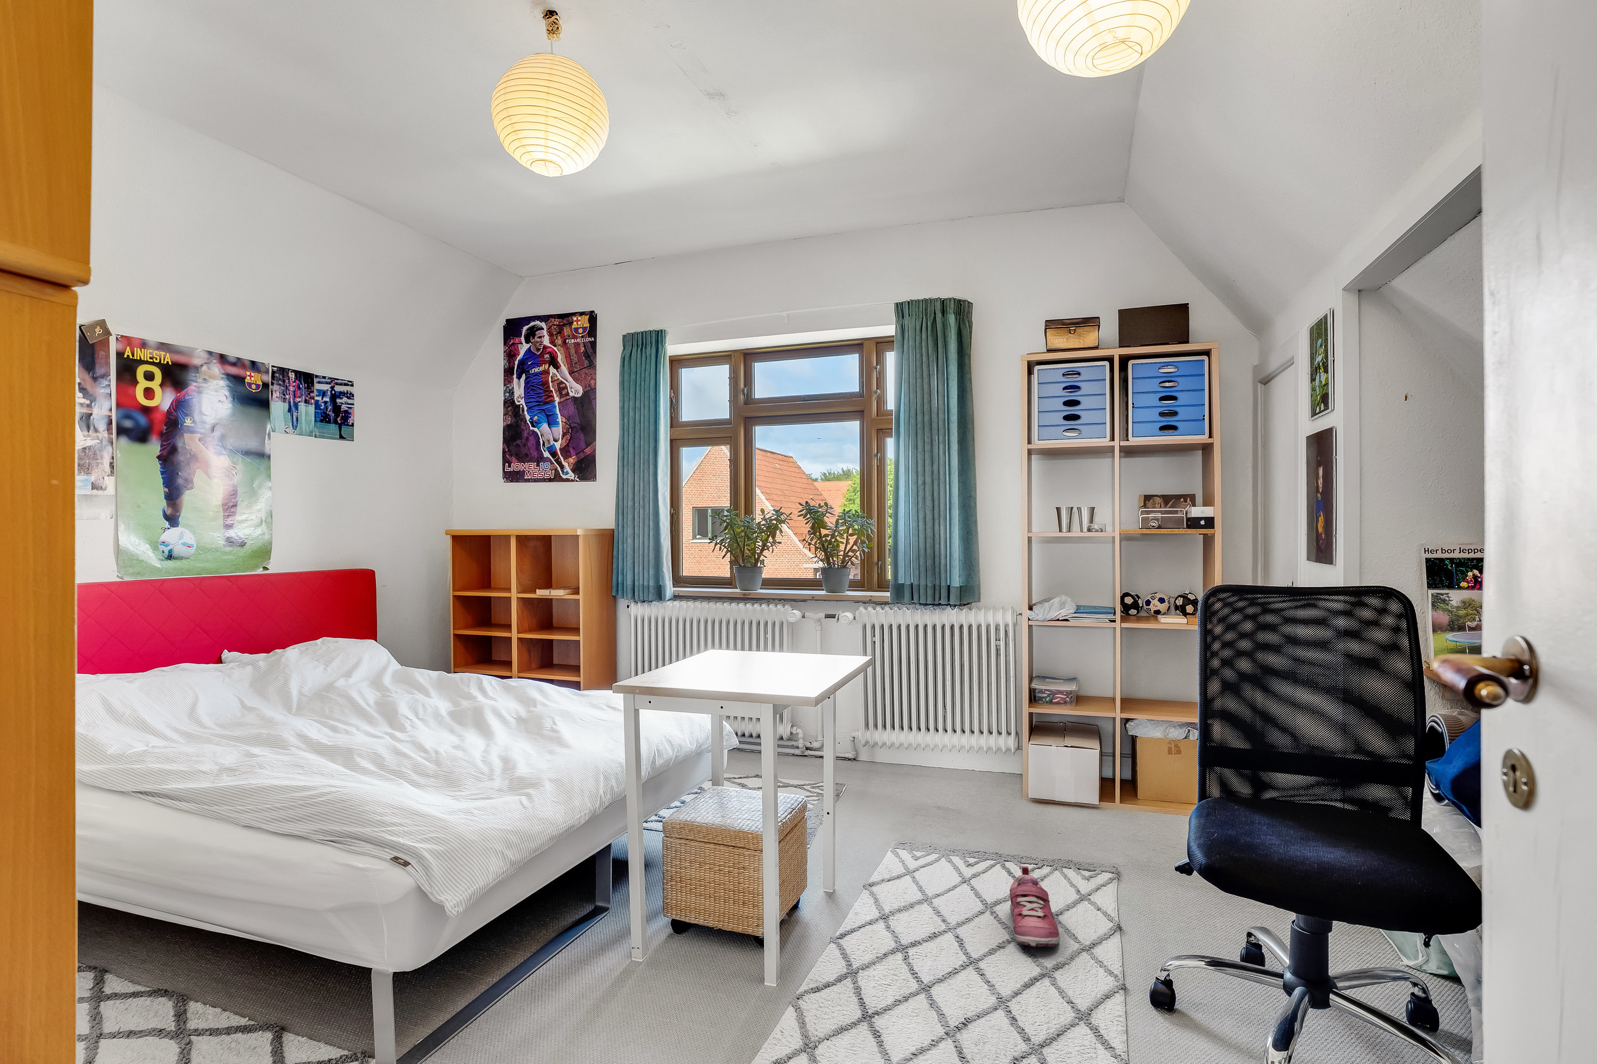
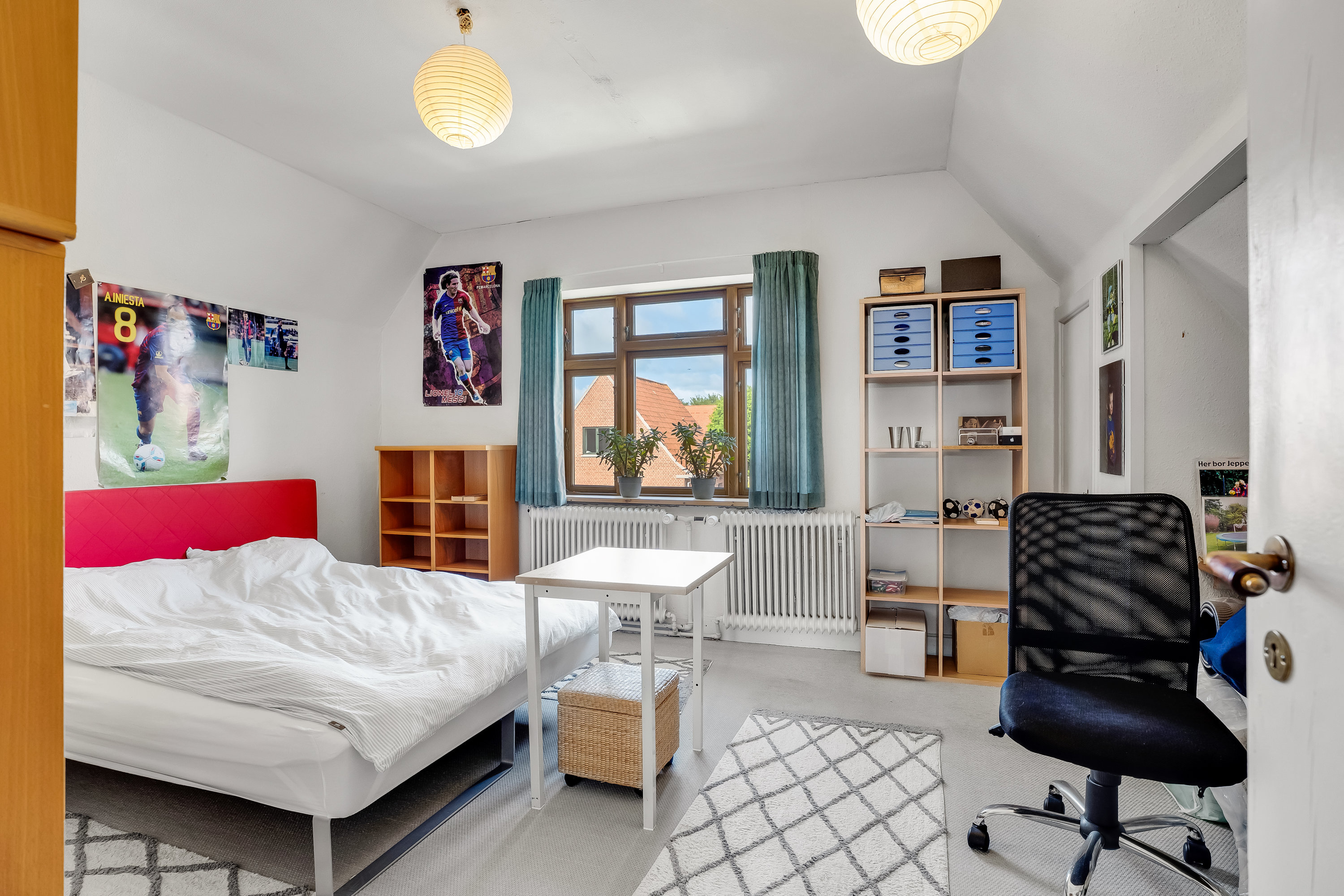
- shoe (1033, 906)
